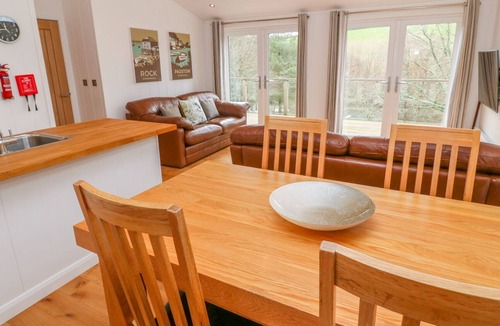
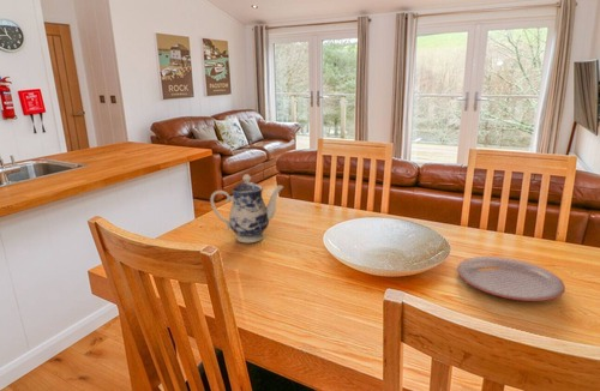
+ plate (506, 278)
+ teapot (247, 206)
